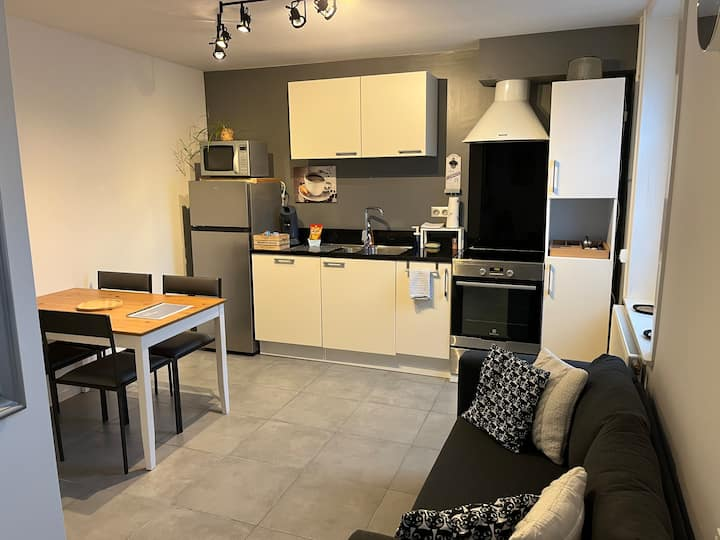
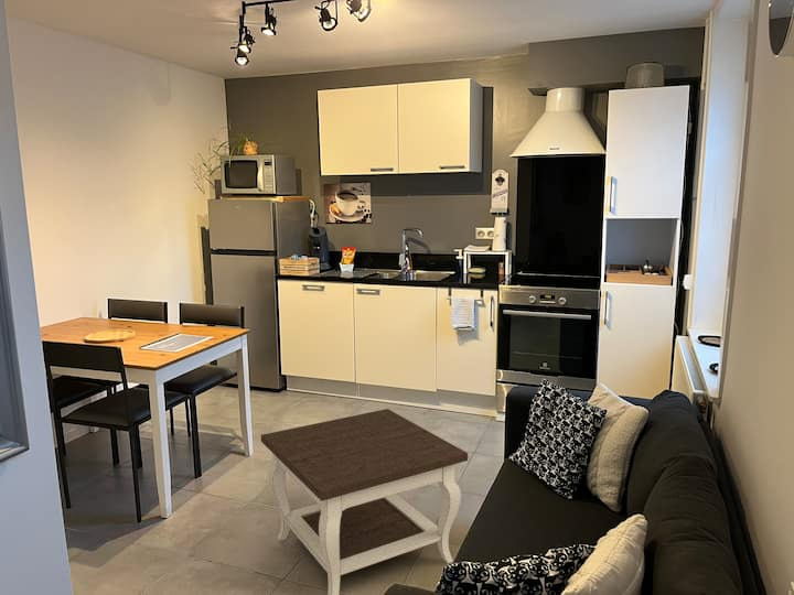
+ side table (361, 497)
